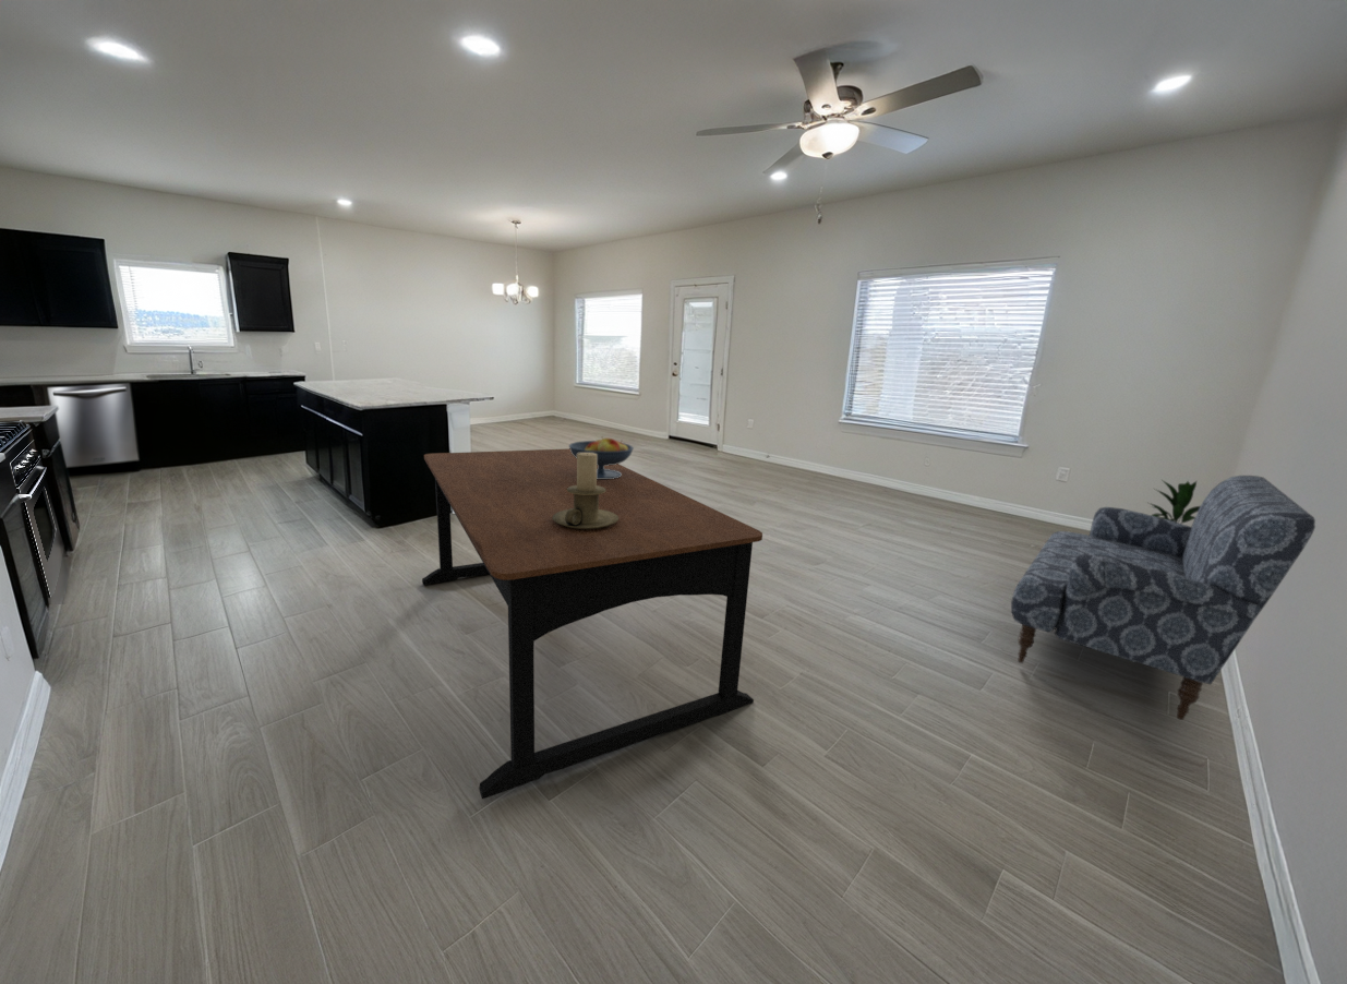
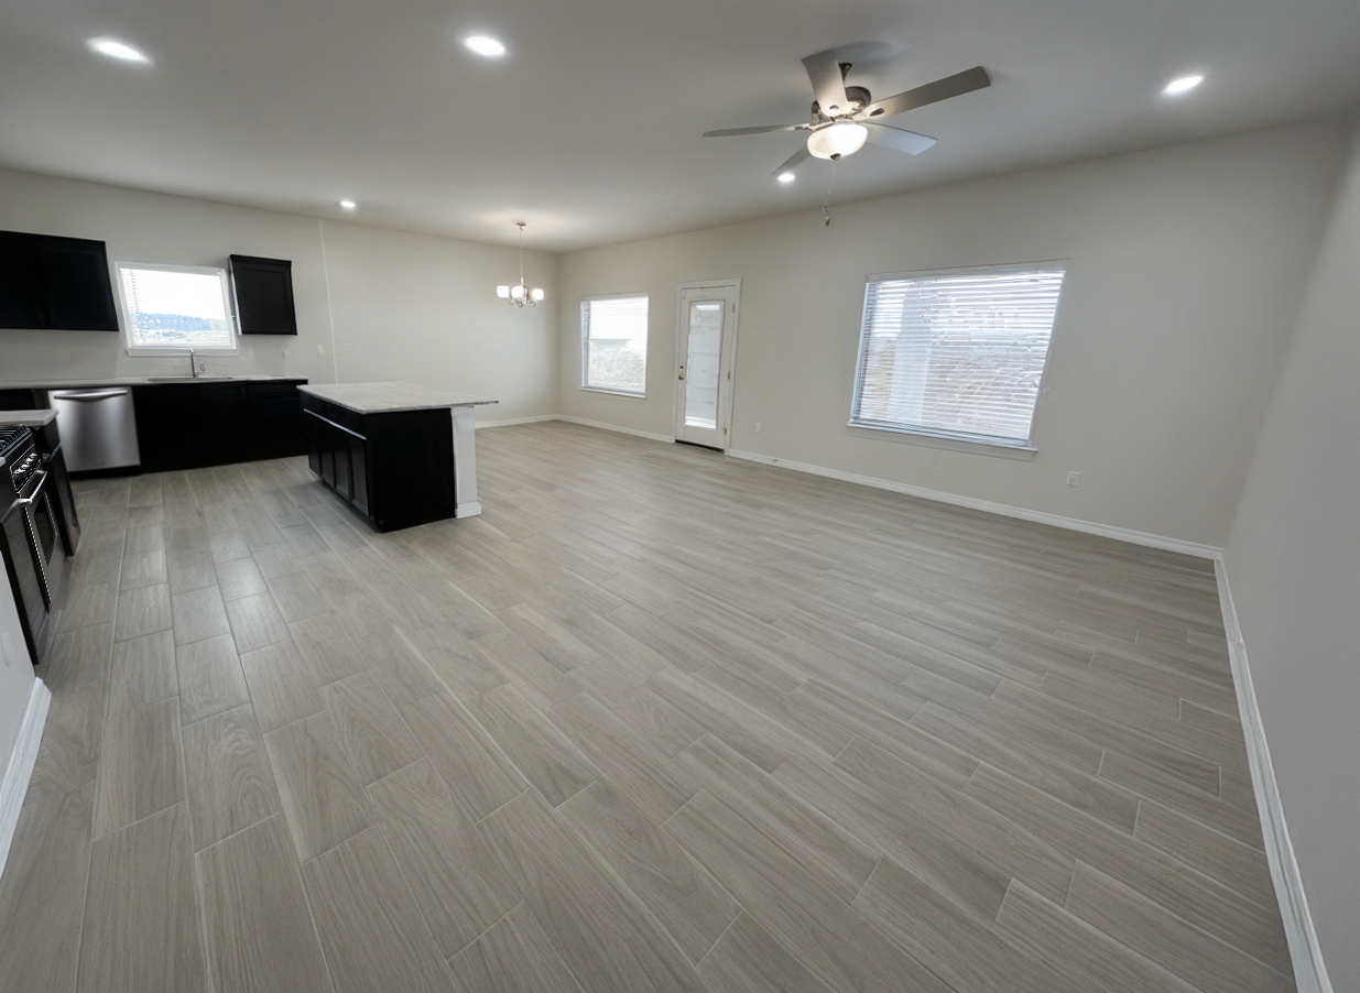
- dining table (557, 561)
- fruit bowl (601, 455)
- indoor plant (1174, 520)
- sofa (1134, 564)
- candle holder (586, 487)
